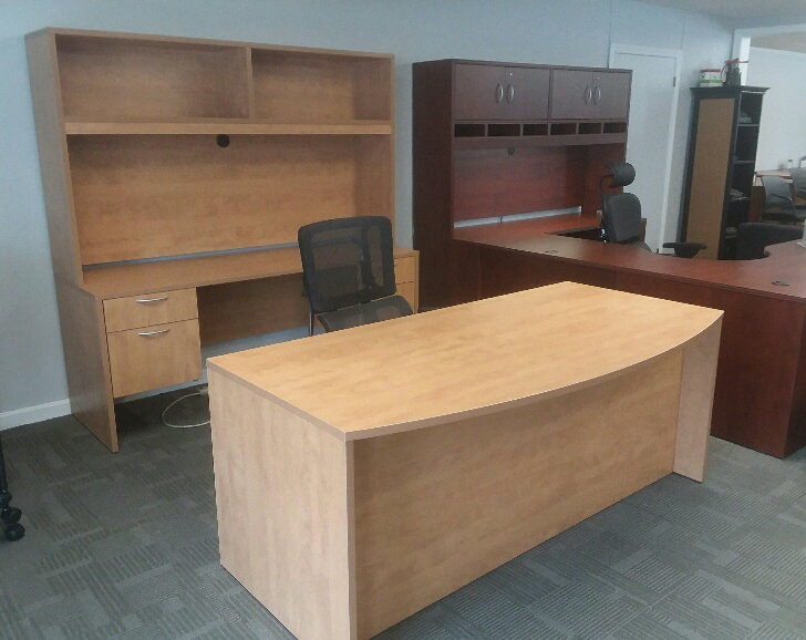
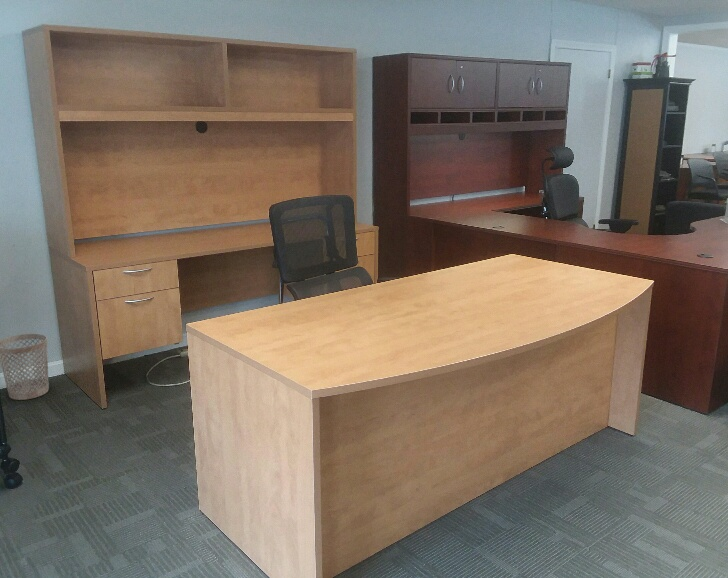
+ wastebasket (25, 366)
